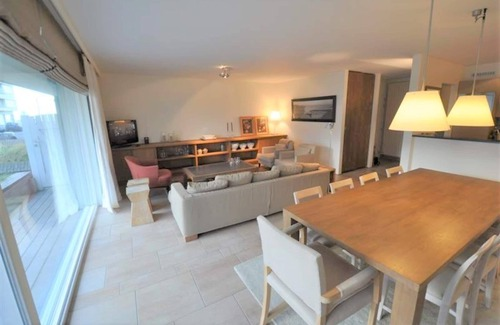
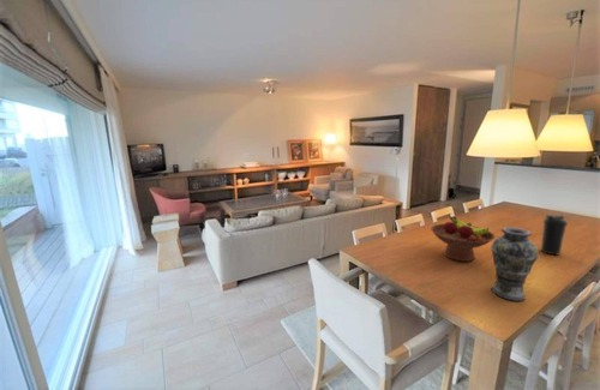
+ water bottle (553, 233)
+ vase (511, 262)
+ fruit bowl (460, 239)
